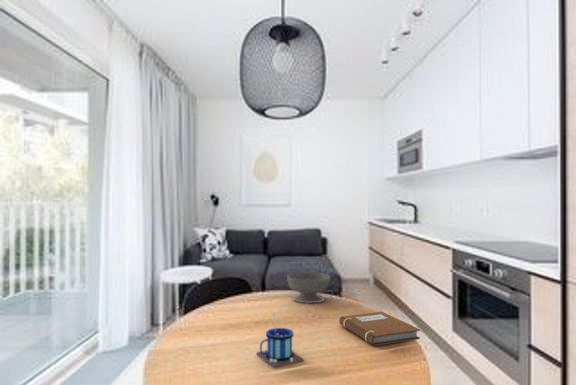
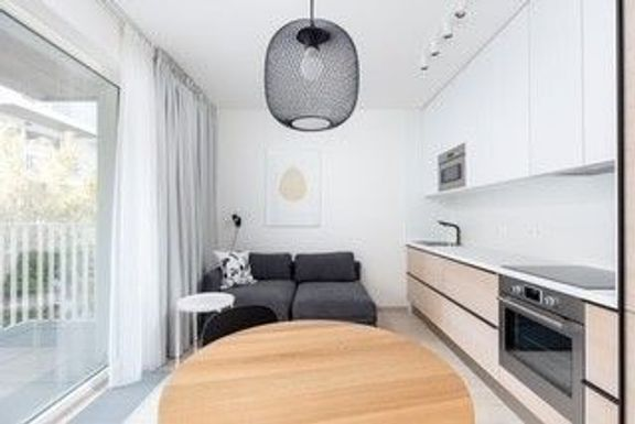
- bowl (308, 287)
- notebook (376, 326)
- mug (277, 330)
